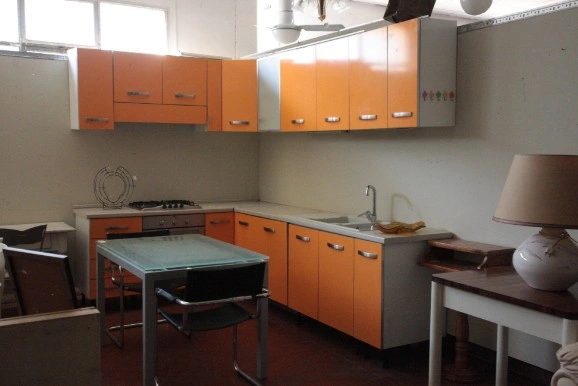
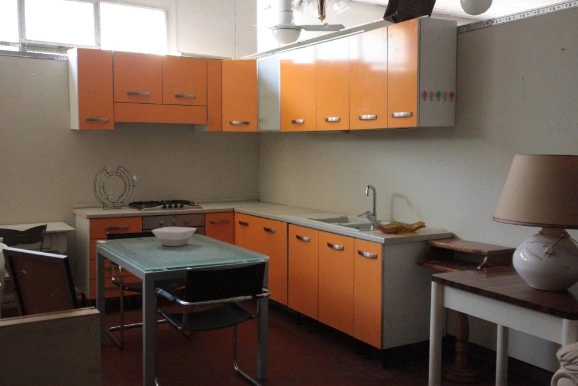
+ bowl (174, 236)
